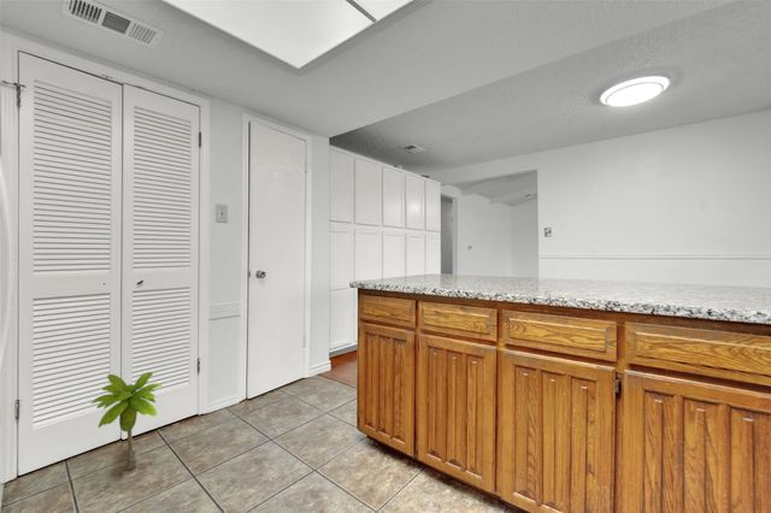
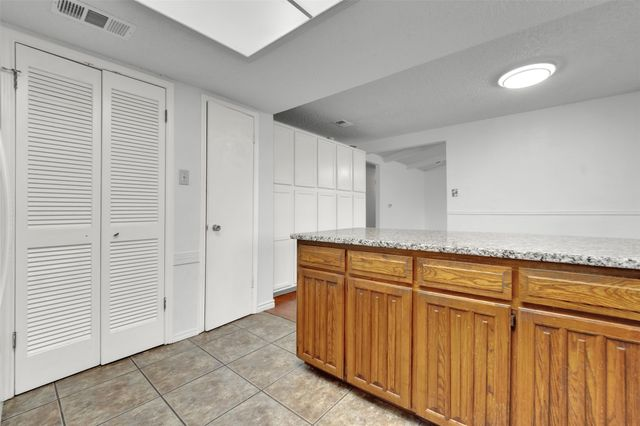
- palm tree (128, 419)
